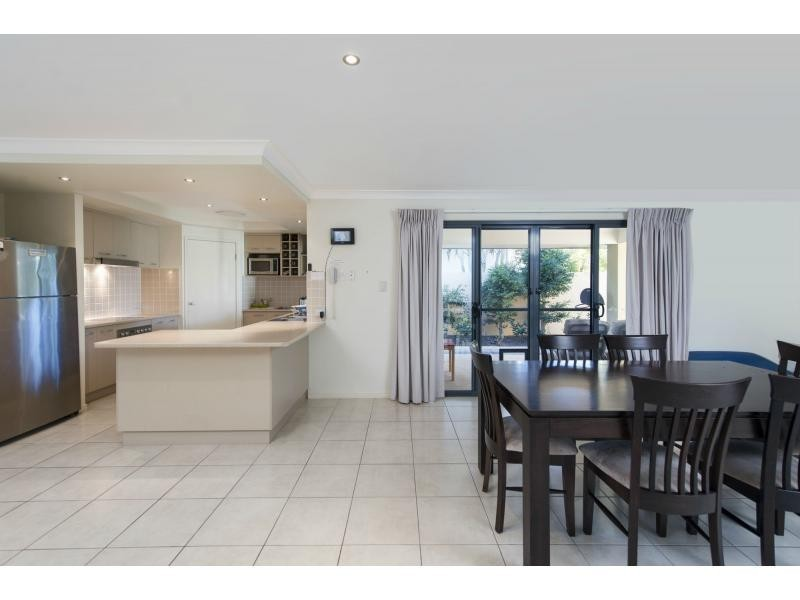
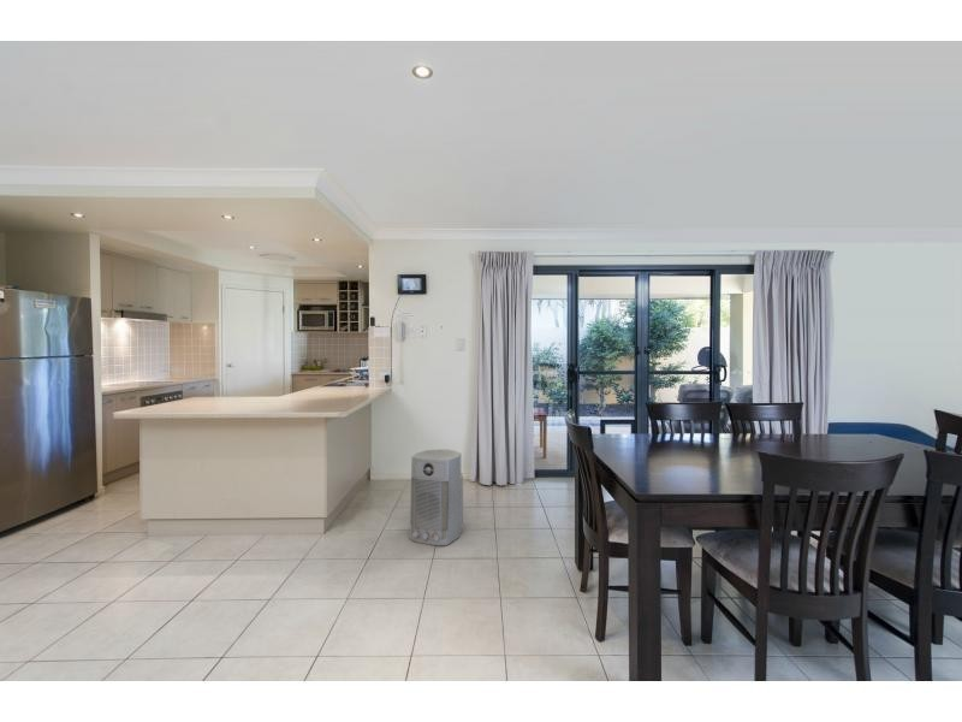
+ air purifier (438, 493)
